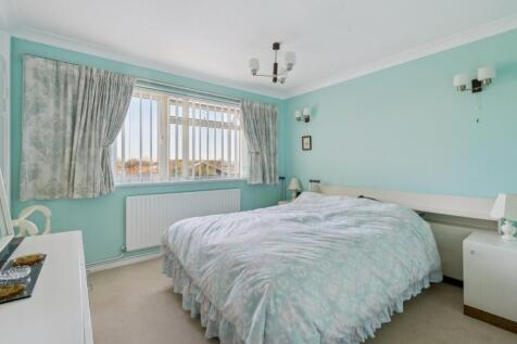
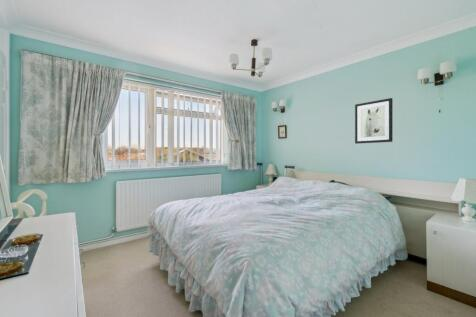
+ wall art (372, 122)
